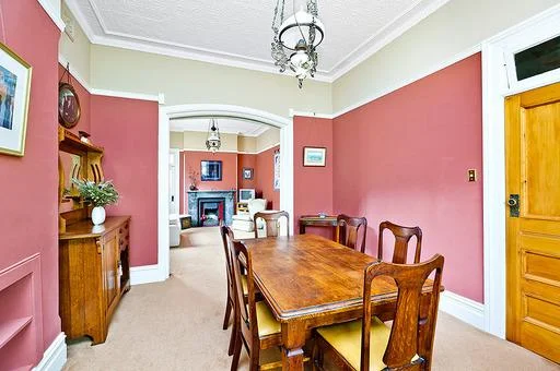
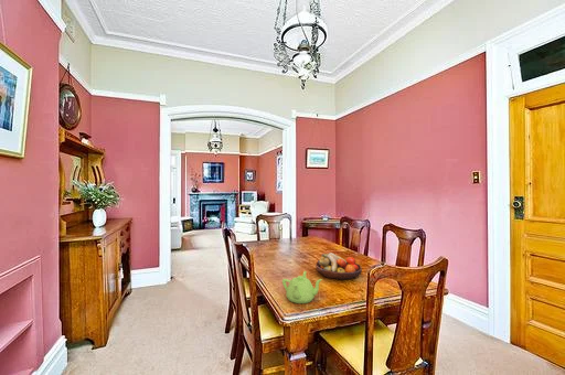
+ fruit bowl (338, 264)
+ teapot (301, 287)
